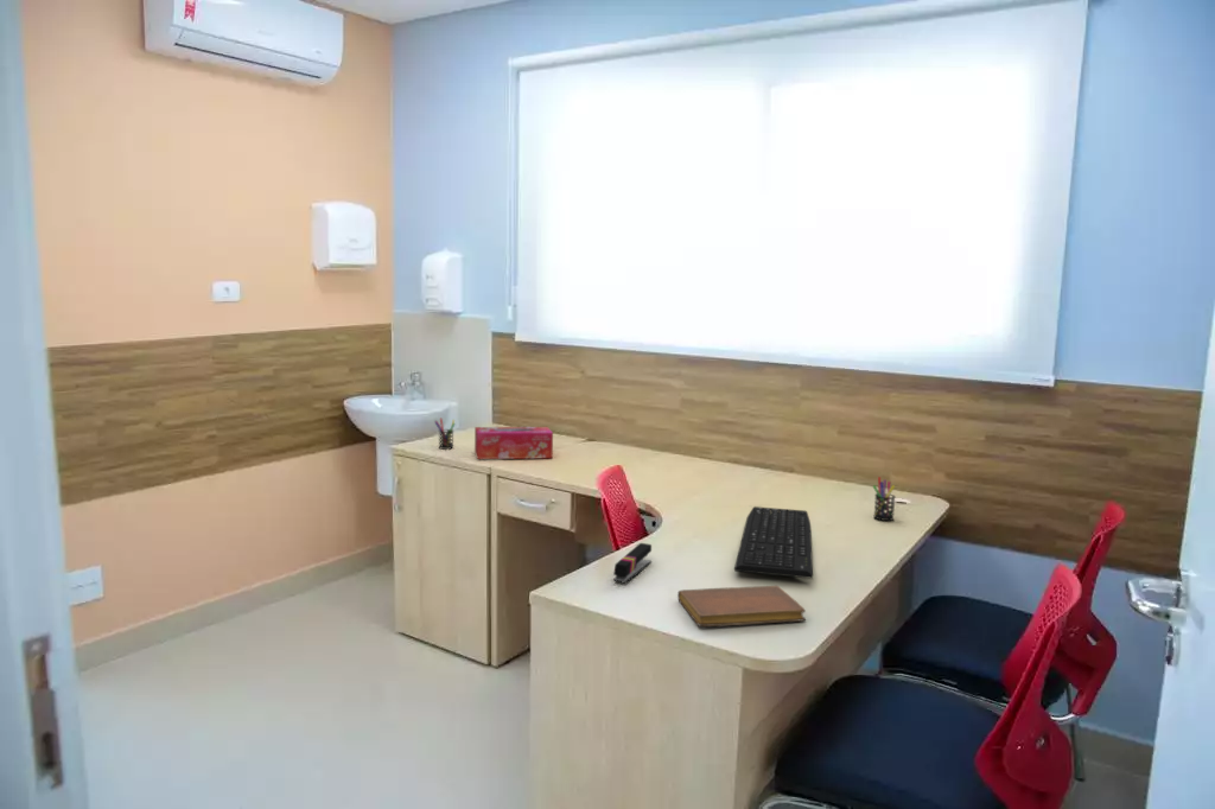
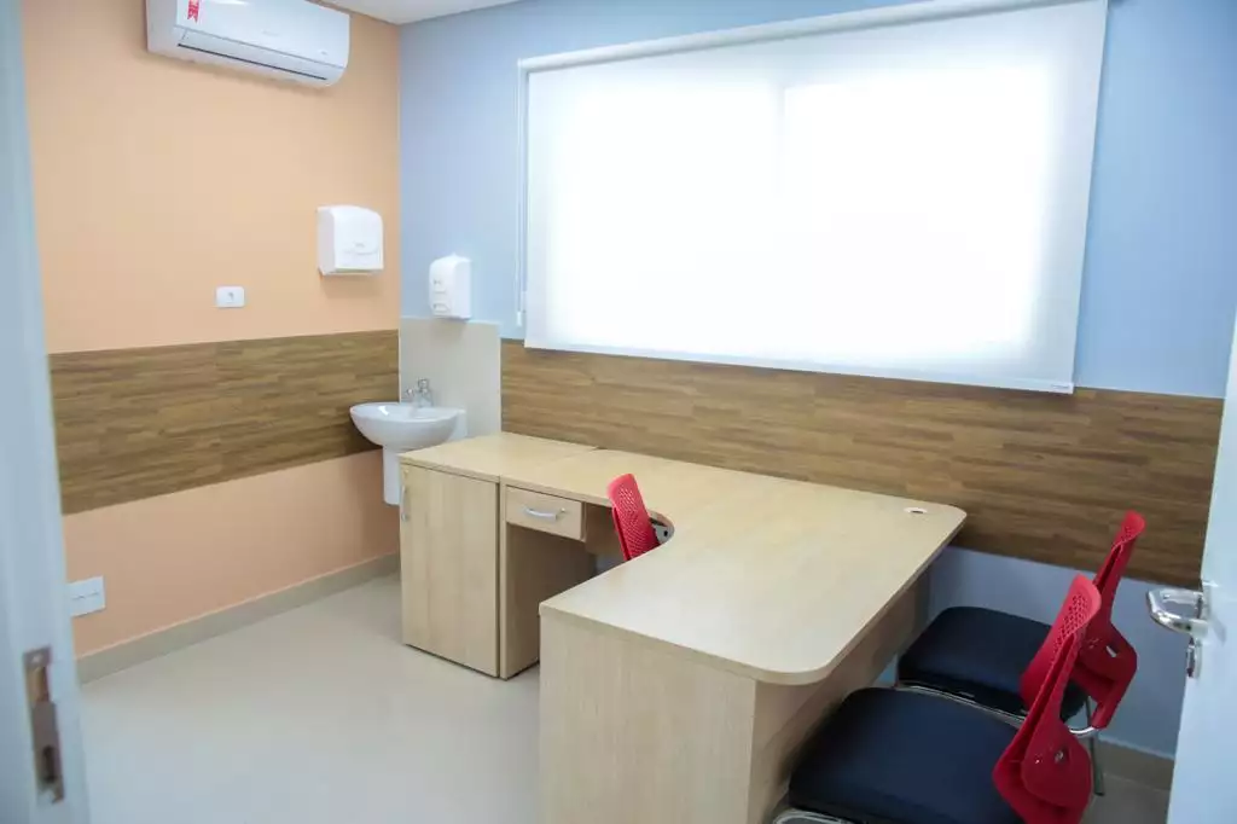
- tissue box (513, 442)
- notebook (739, 604)
- stapler (632, 561)
- keyboard (776, 536)
- pen holder (446, 433)
- pen holder (882, 498)
